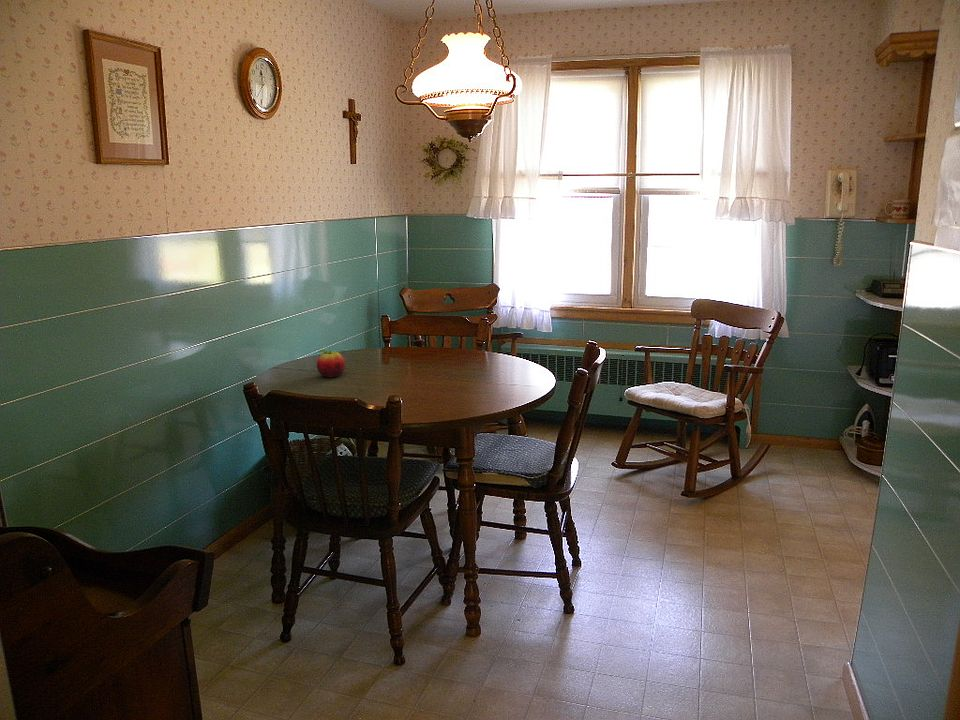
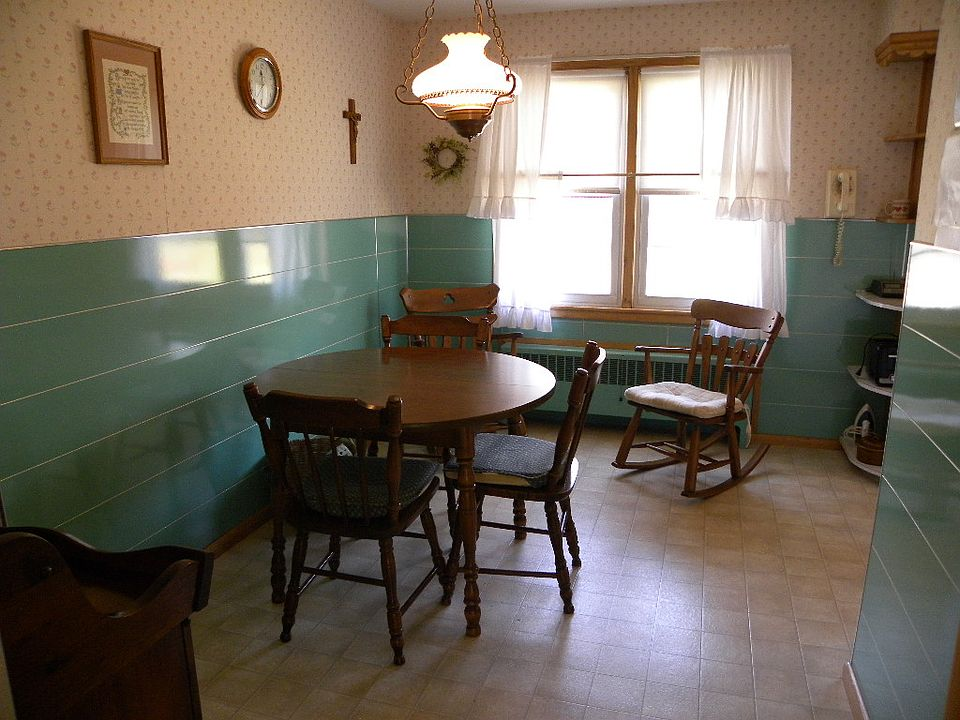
- fruit (331, 363)
